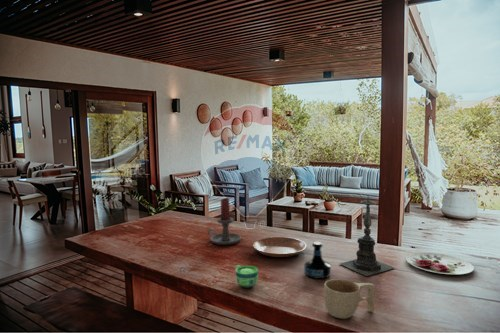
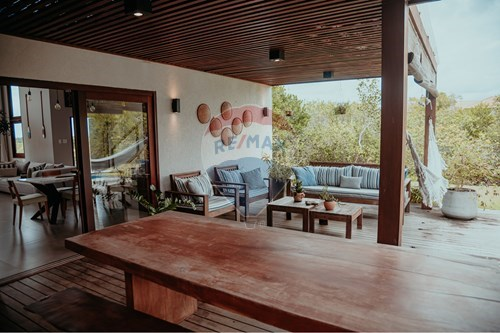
- tequila bottle (317, 258)
- cup (349, 298)
- bowl (279, 247)
- plate (438, 262)
- cup (244, 276)
- candle holder (366, 228)
- candle holder (222, 219)
